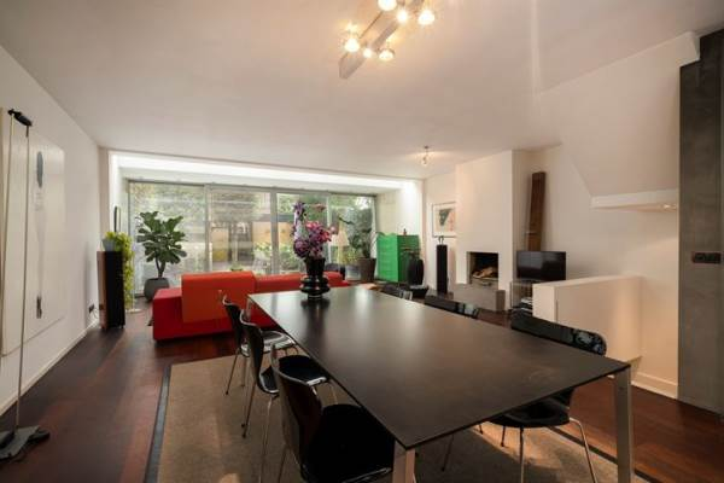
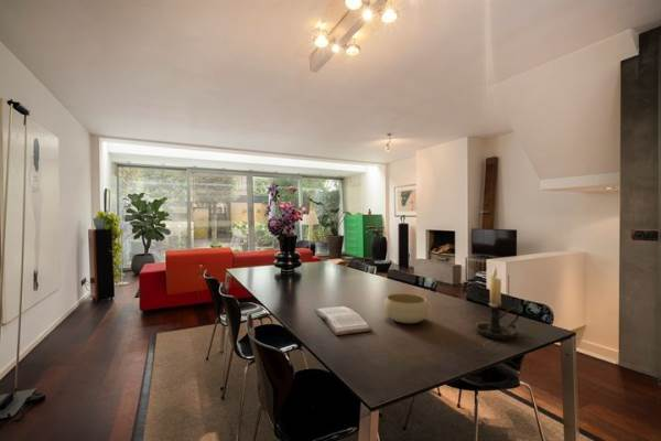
+ book (340, 316)
+ bowl (405, 309)
+ candle holder (499, 299)
